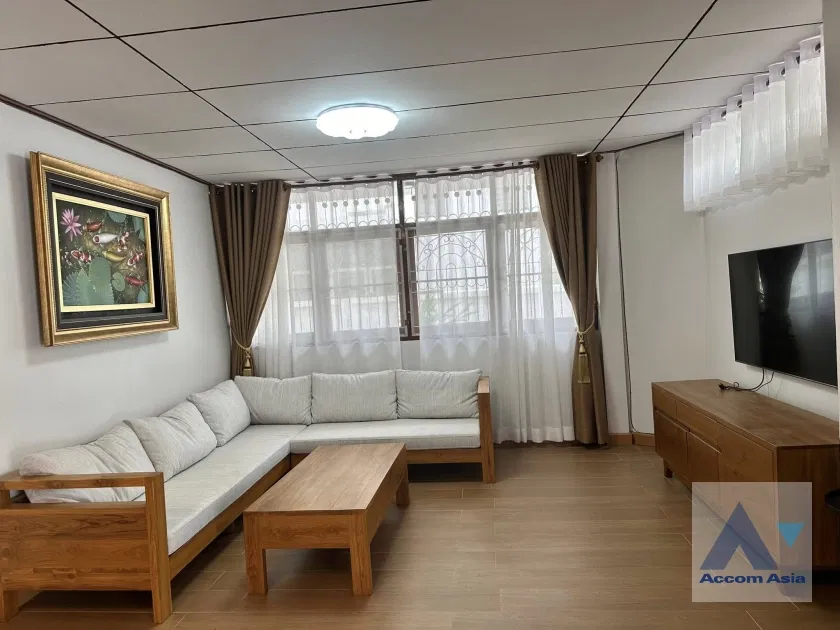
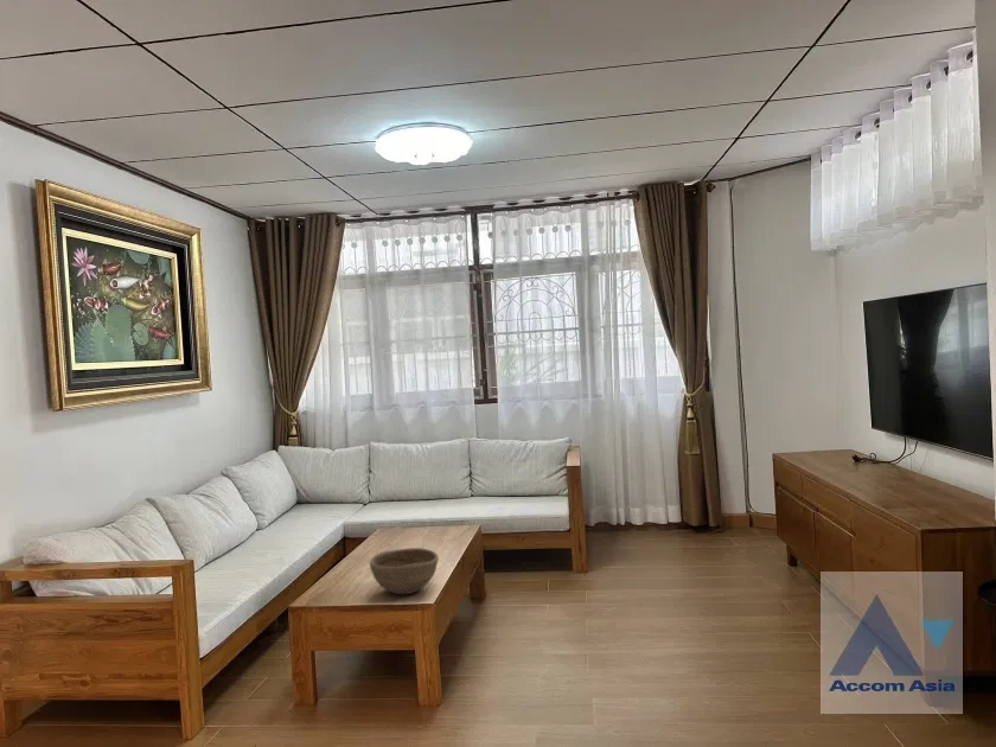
+ bowl (404, 573)
